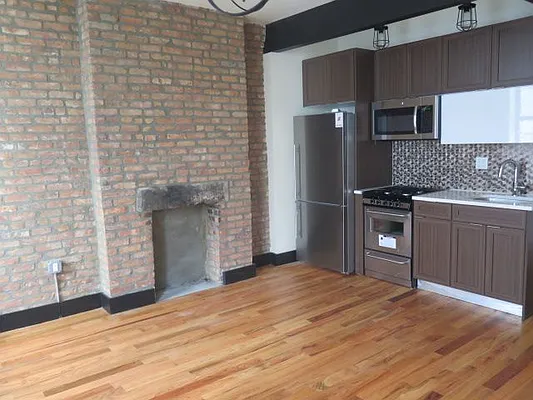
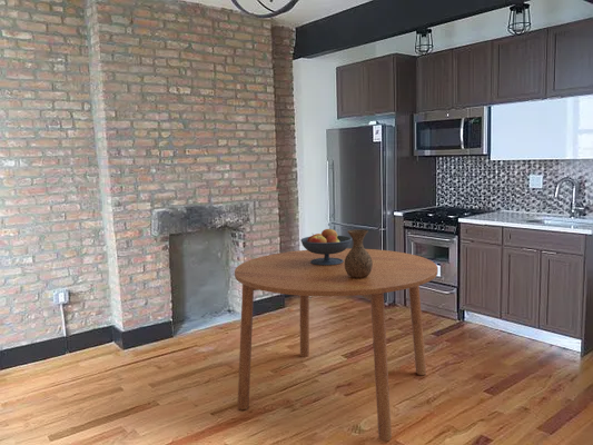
+ fruit bowl (326, 246)
+ vase (357, 253)
+ dining table (308, 328)
